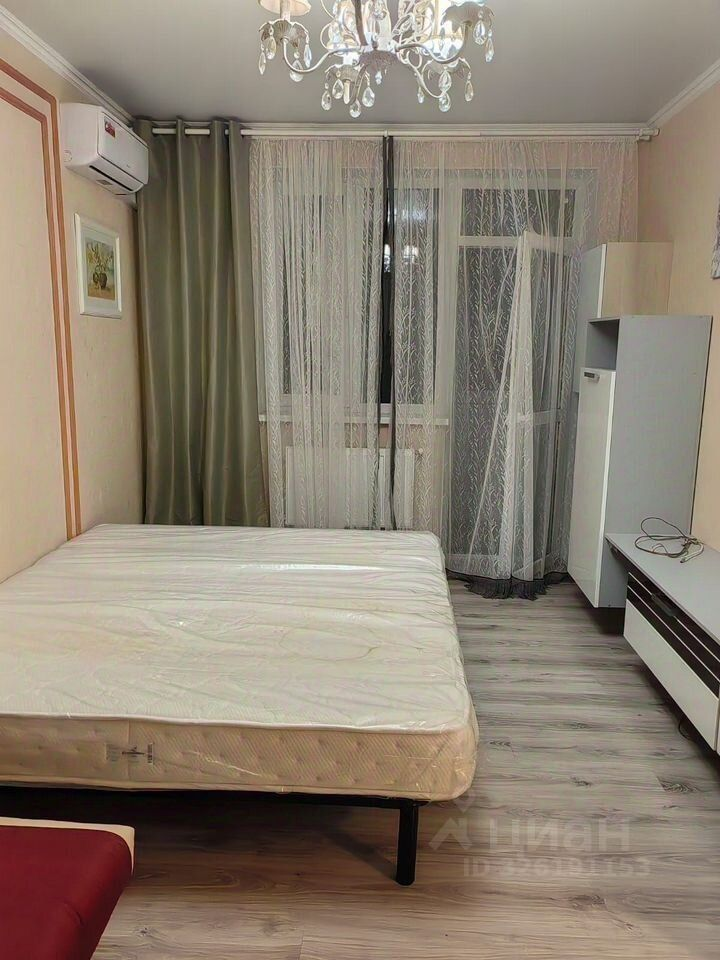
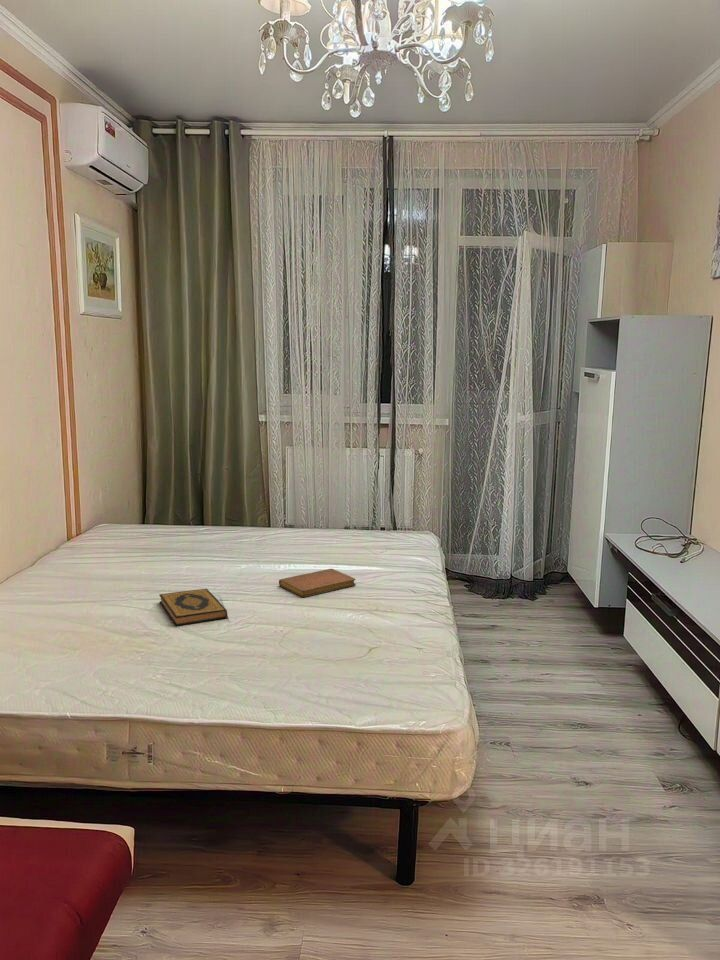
+ hardback book (192, 605)
+ notebook (317, 581)
